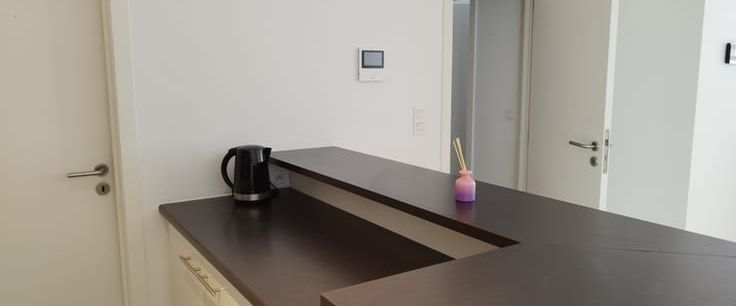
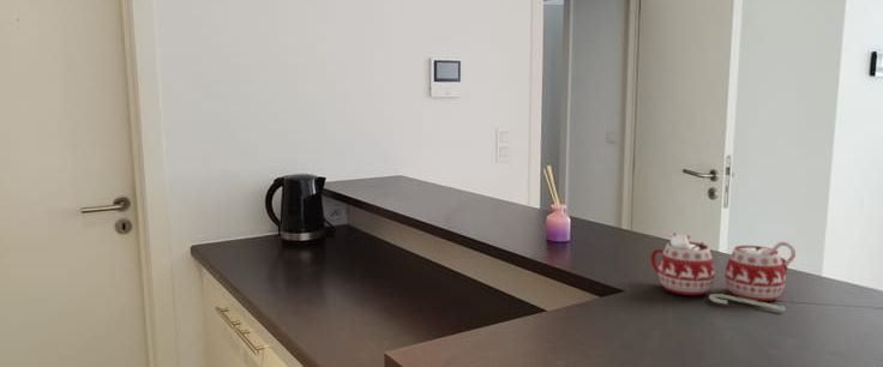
+ mug (727, 263)
